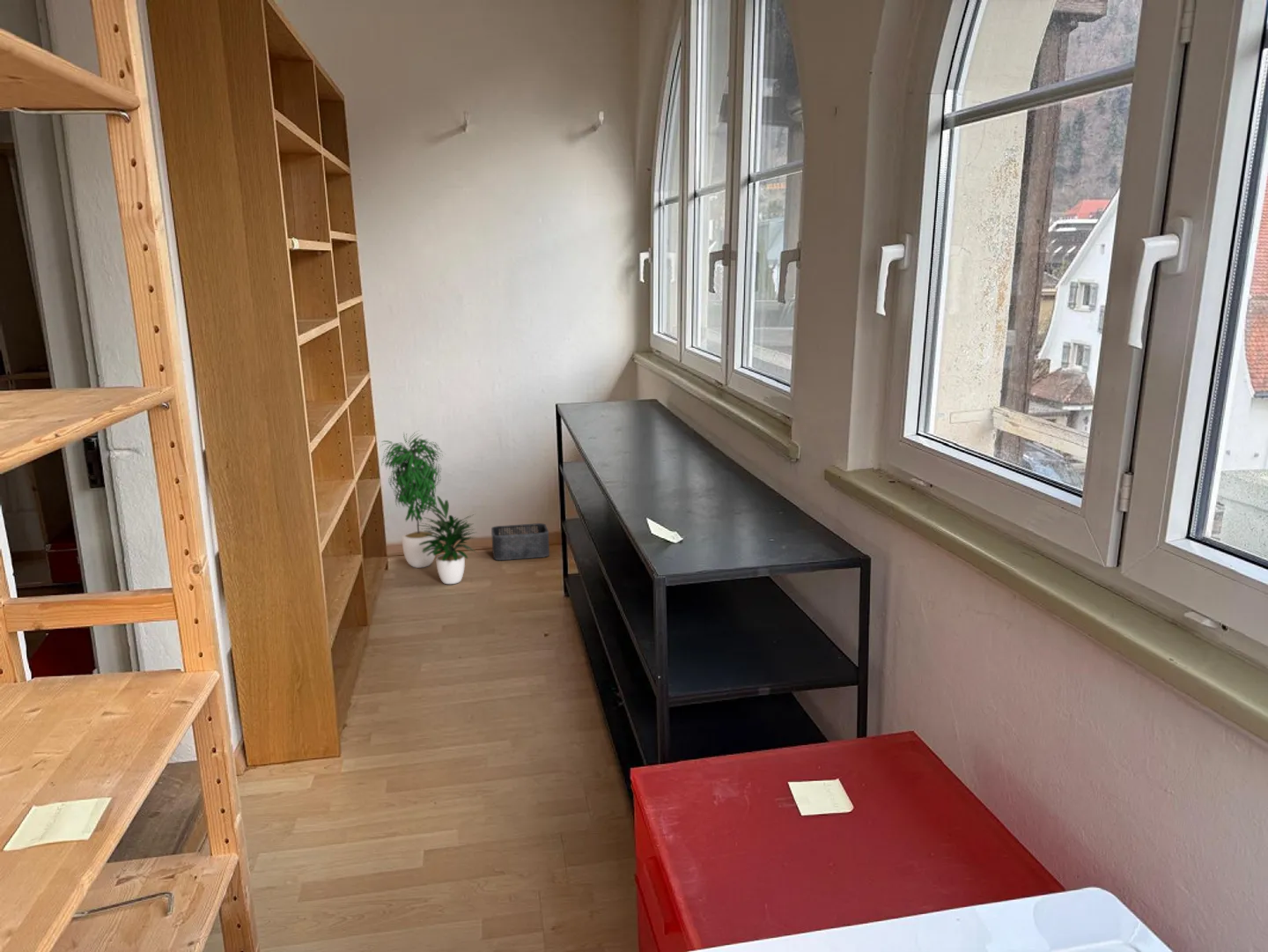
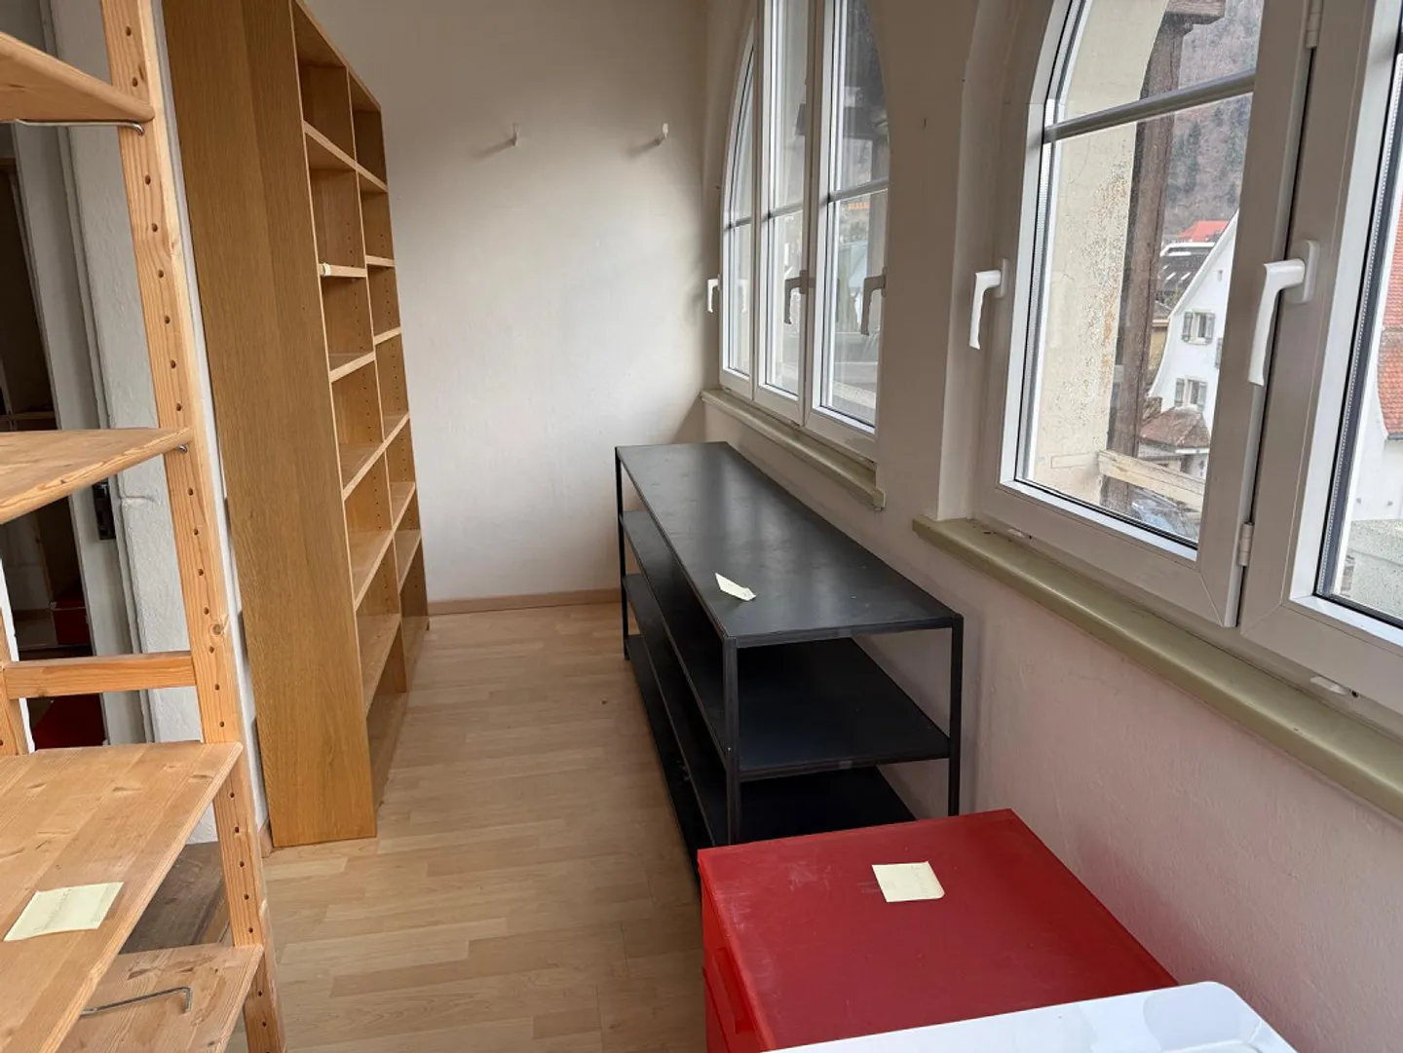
- storage bin (520, 541)
- potted plant (428, 503)
